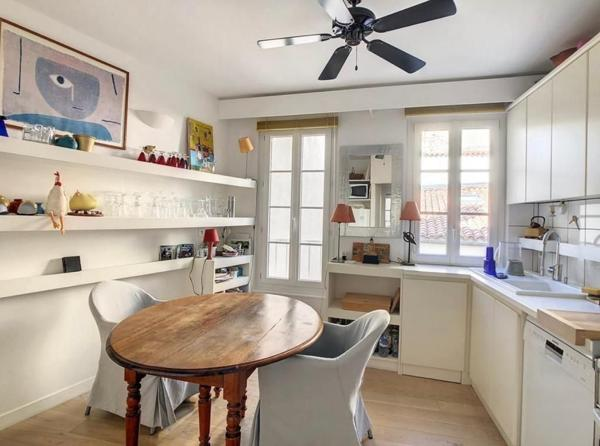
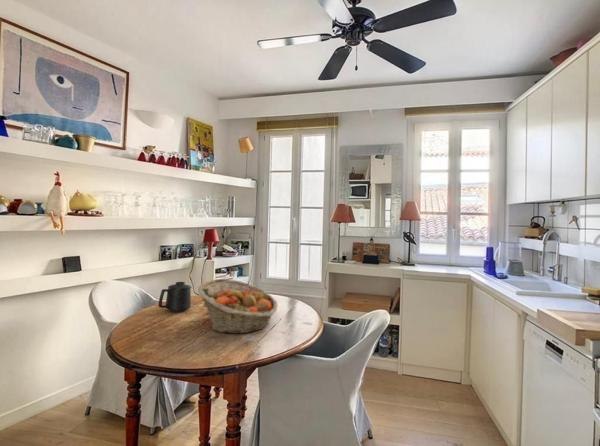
+ mug (176, 296)
+ fruit basket (238, 303)
